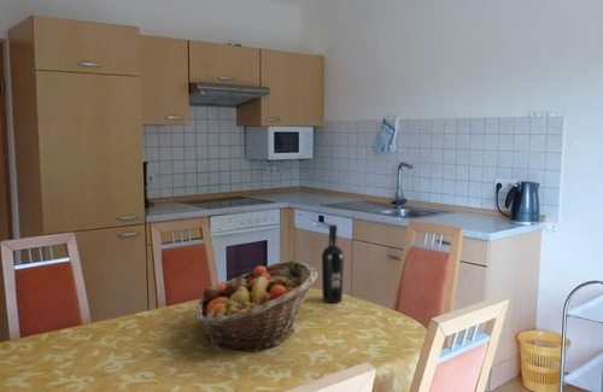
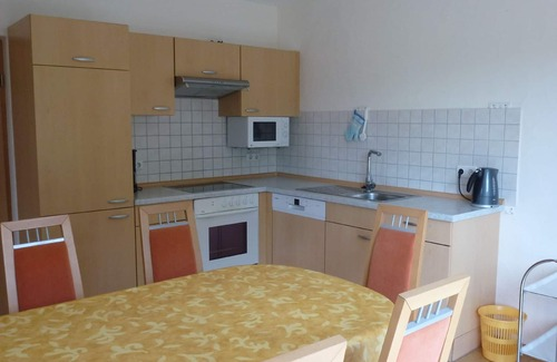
- fruit basket (256, 300)
- wine bottle (332, 262)
